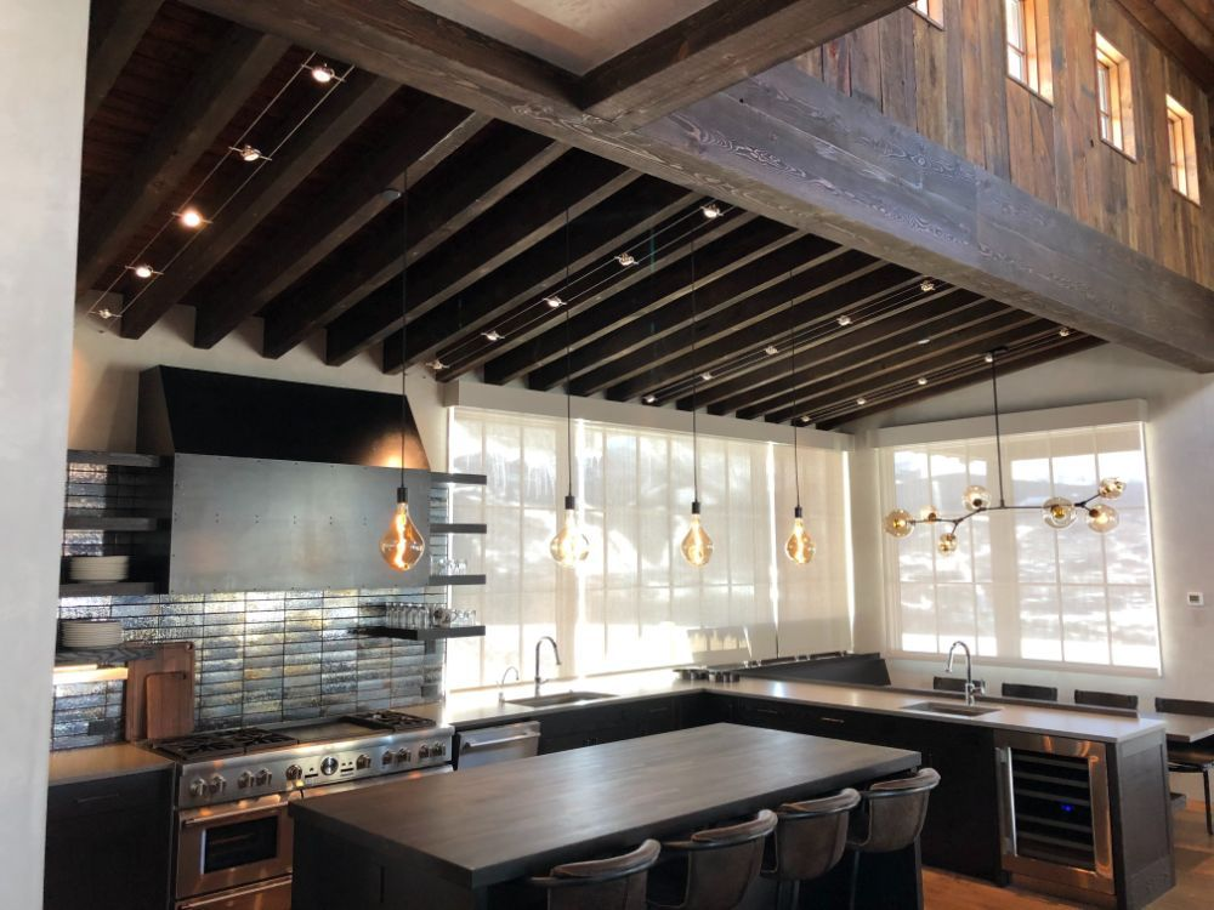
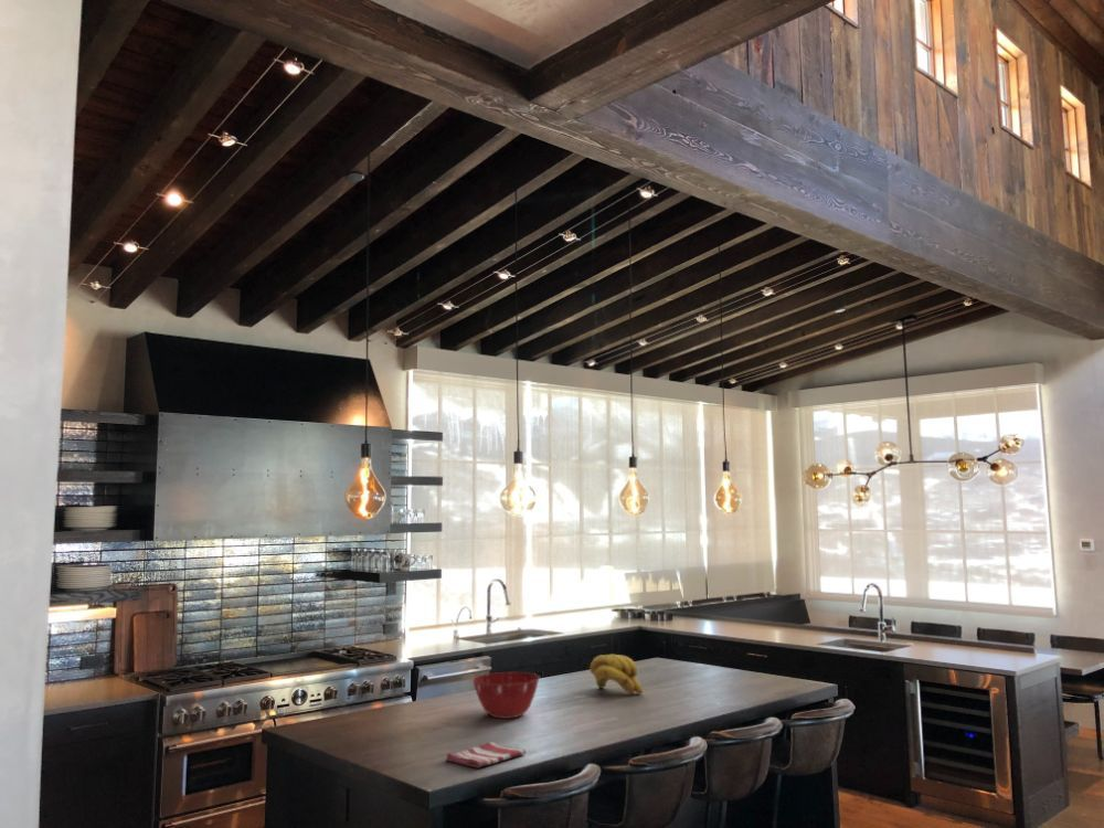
+ mixing bowl (506, 696)
+ dish towel (486, 754)
+ banana bunch (616, 672)
